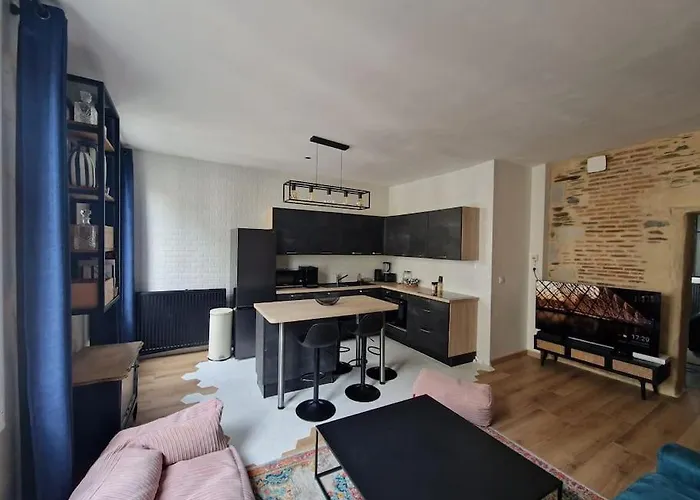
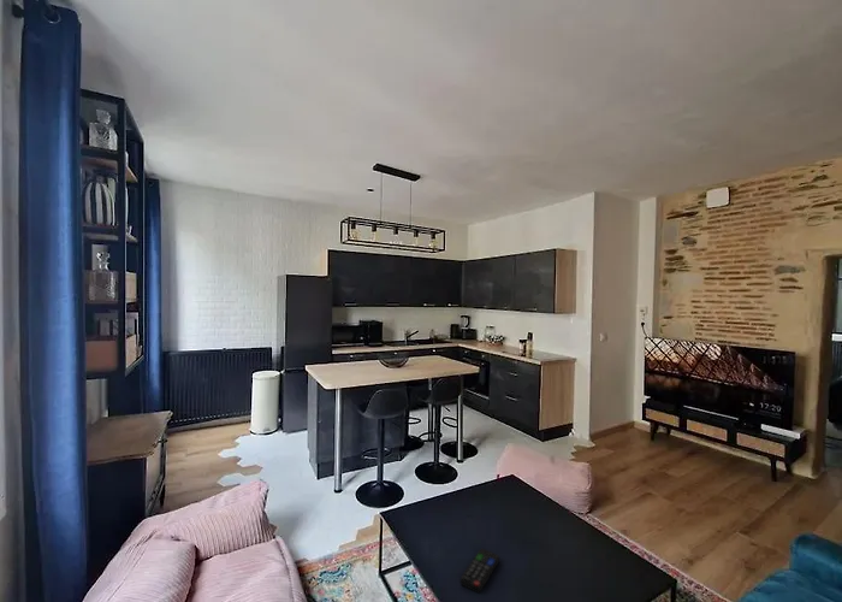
+ remote control (480, 568)
